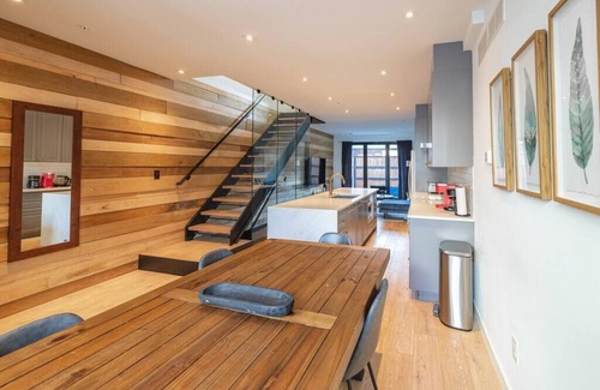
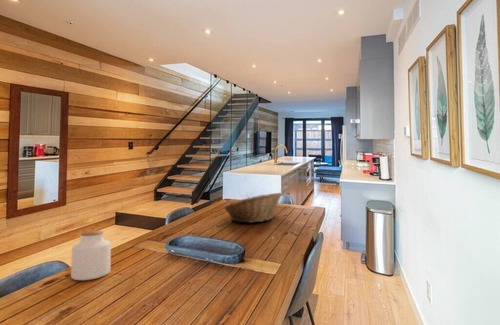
+ fruit basket (254, 205)
+ jar (92, 253)
